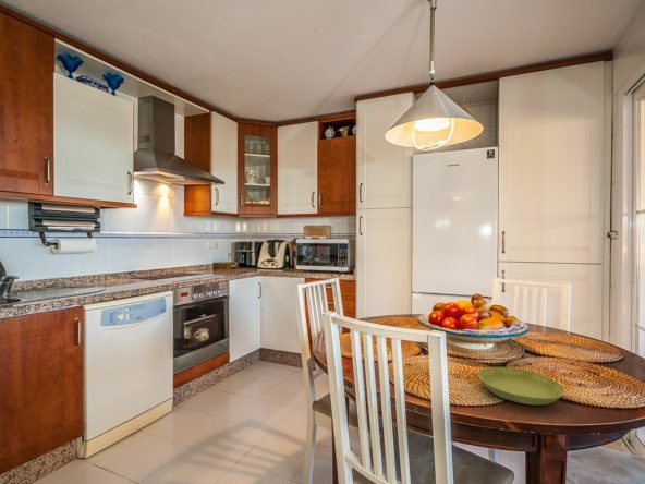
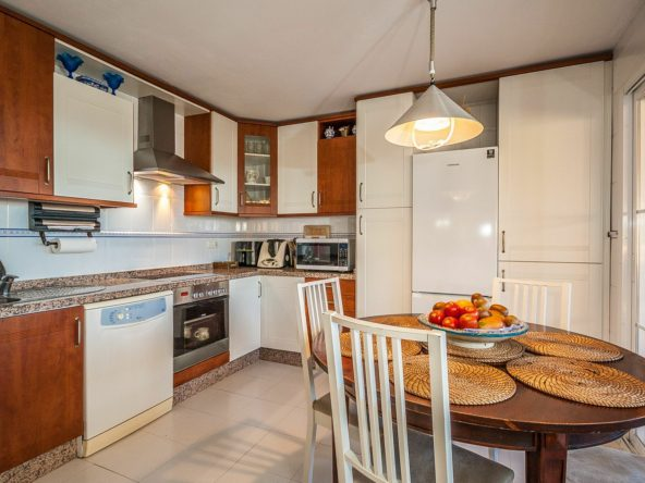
- saucer (519, 386)
